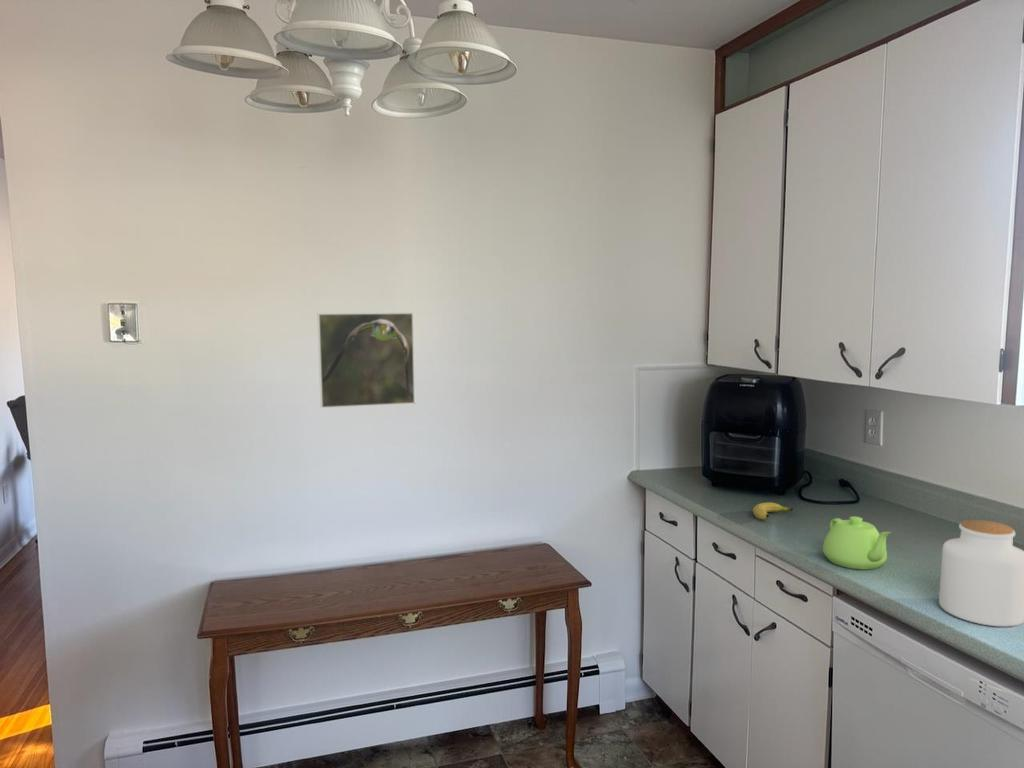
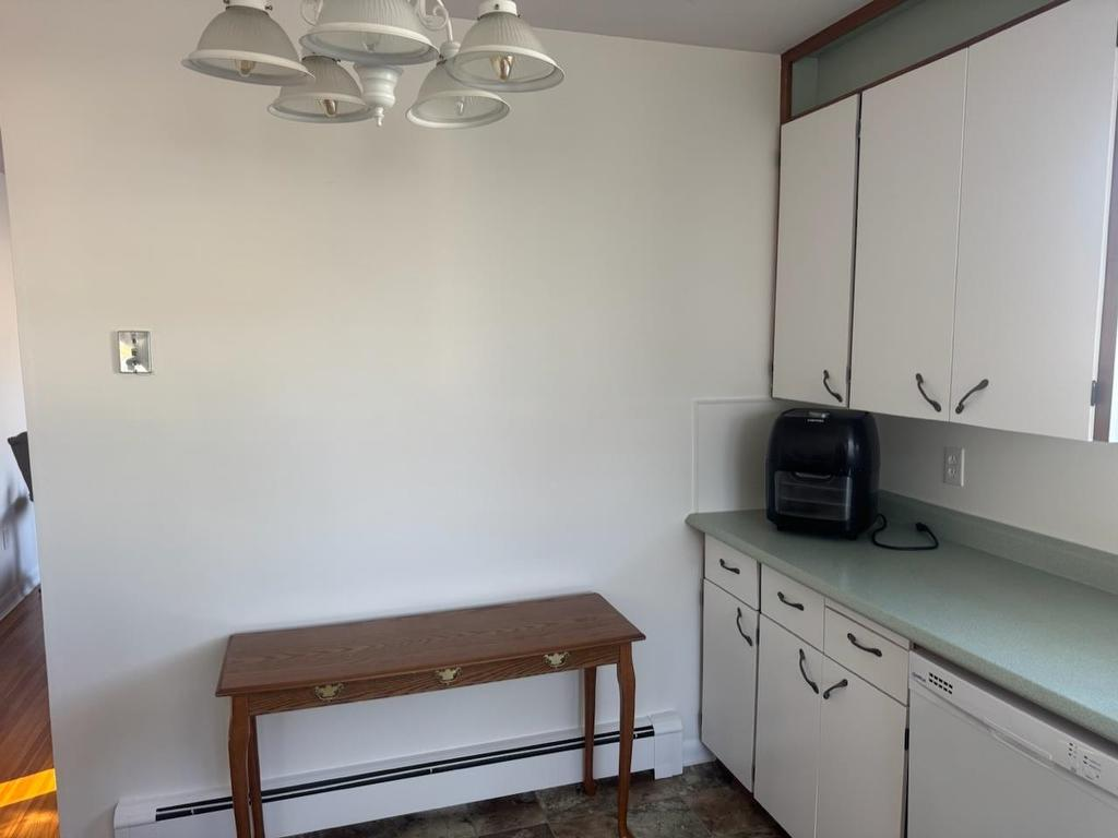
- jar (980, 568)
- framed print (367, 359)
- fruit (773, 510)
- teapot (857, 540)
